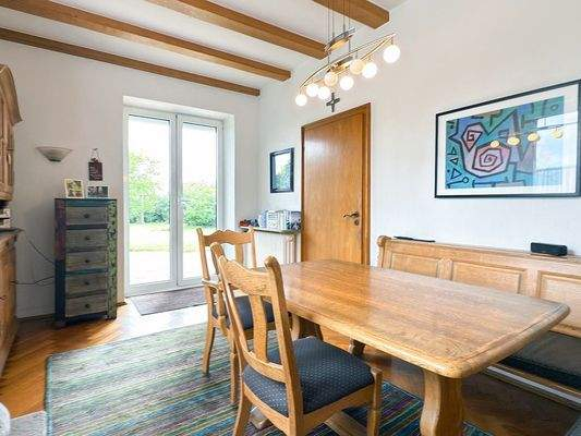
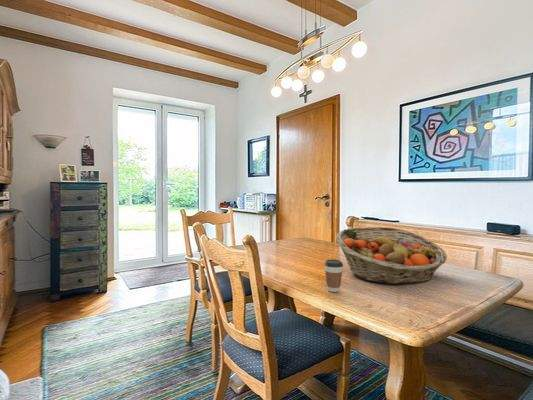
+ fruit basket (388, 252)
+ coffee cup (333, 275)
